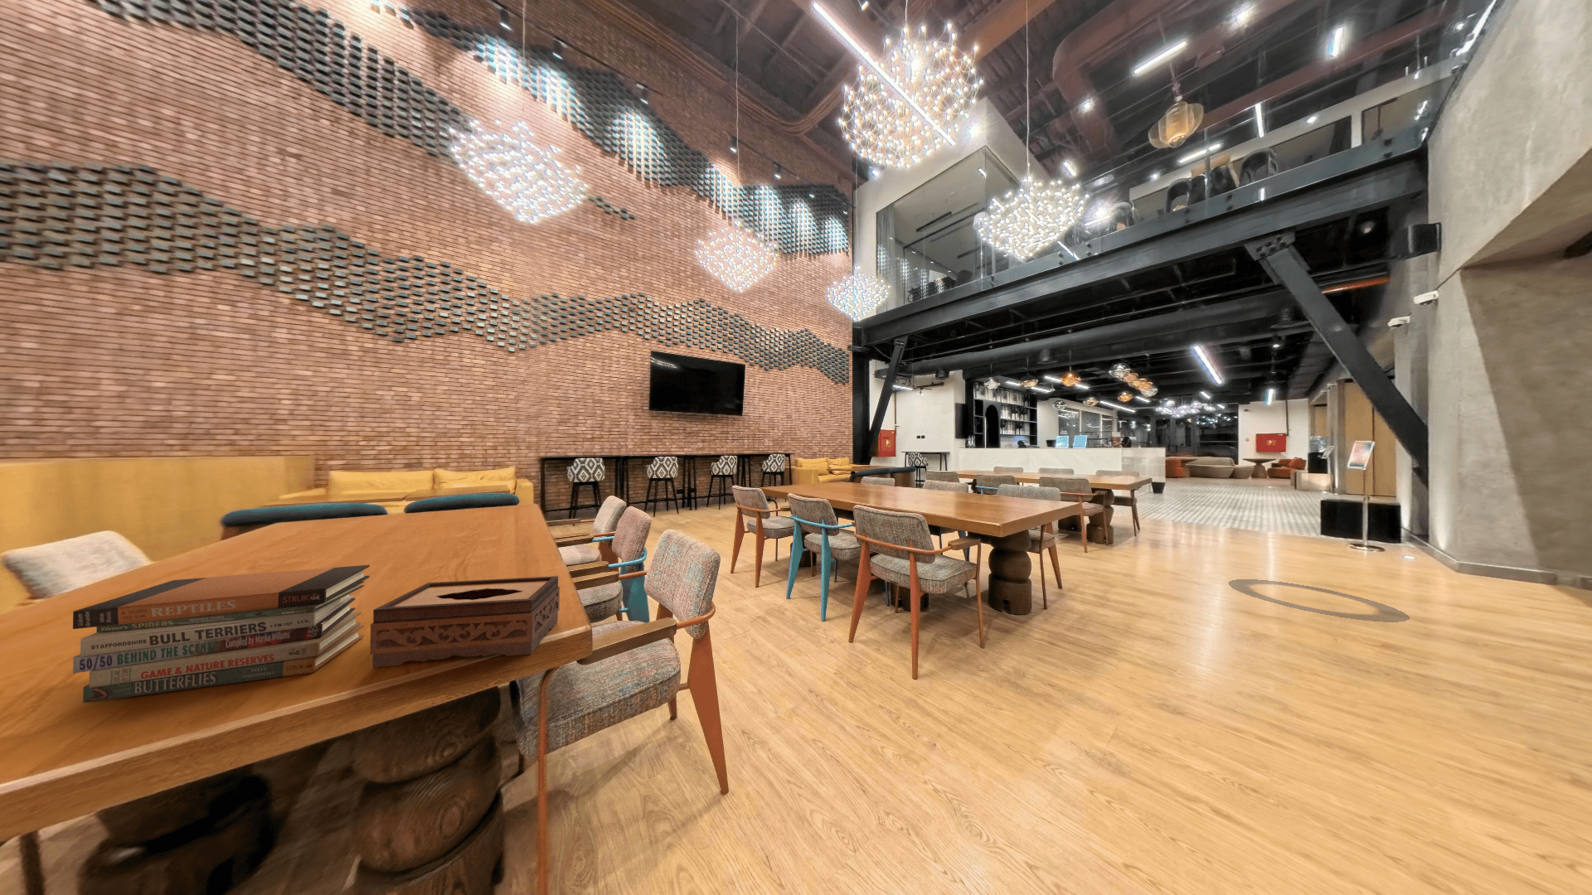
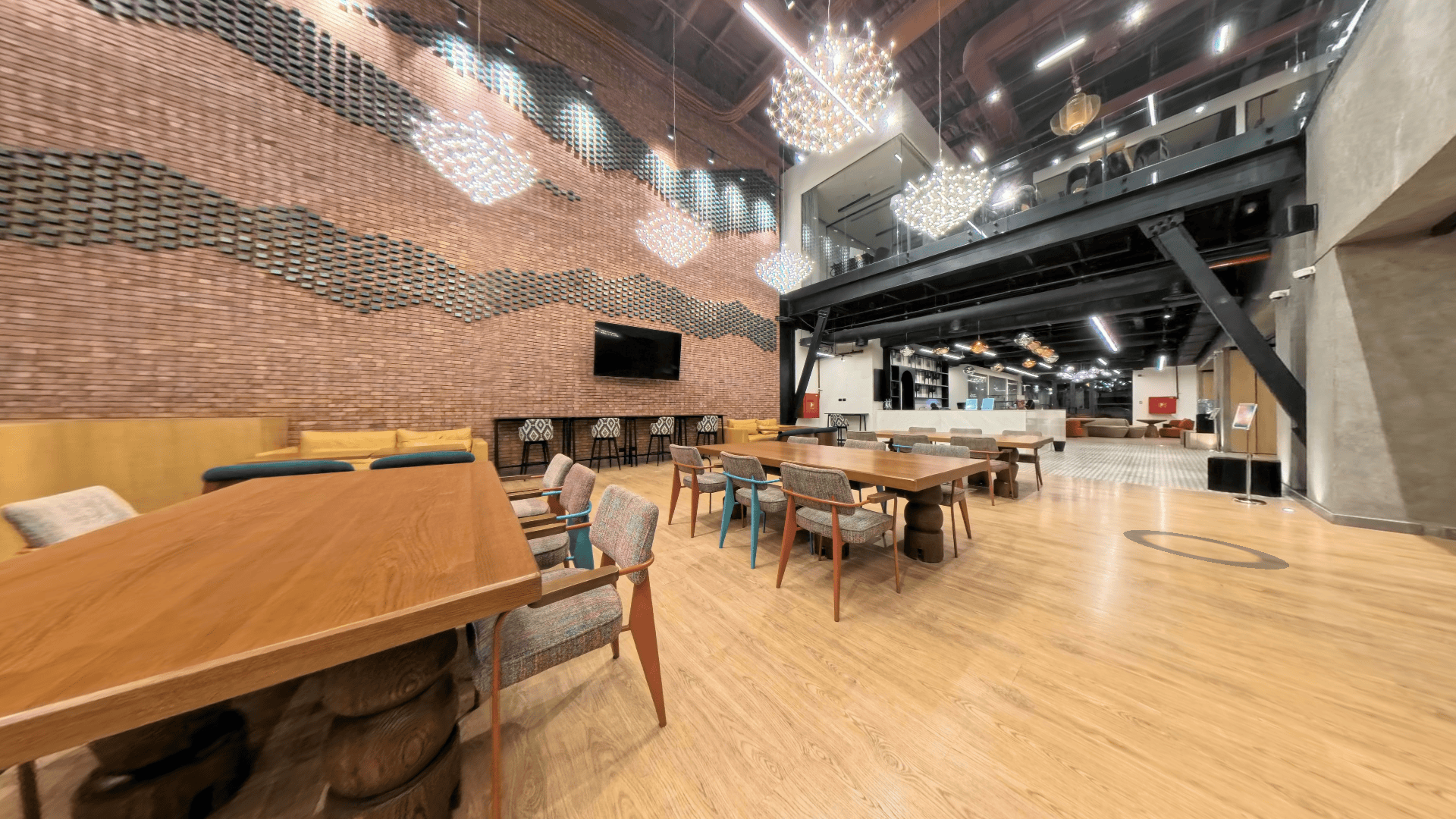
- book stack (243, 624)
- tissue box (476, 615)
